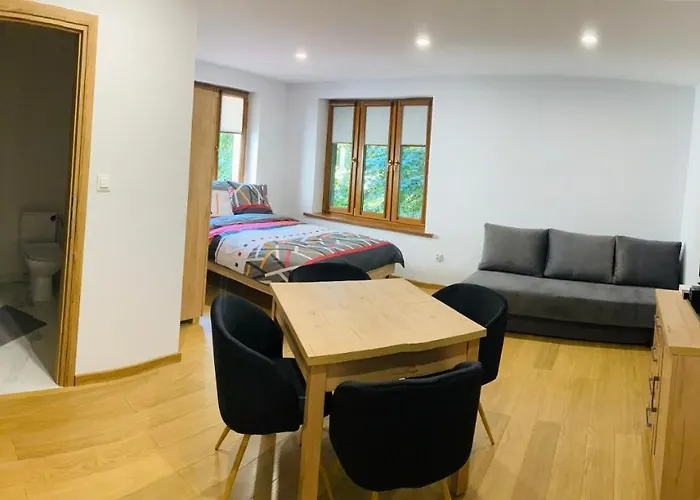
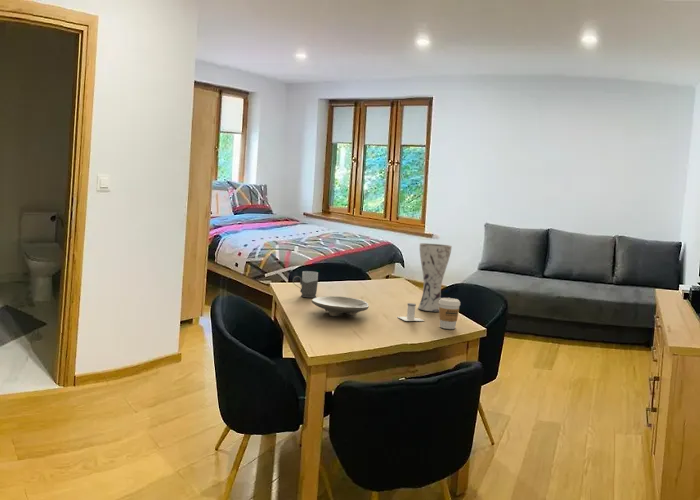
+ bowl (340, 307)
+ salt shaker (411, 311)
+ vase (433, 277)
+ mug (305, 284)
+ coffee cup (448, 313)
